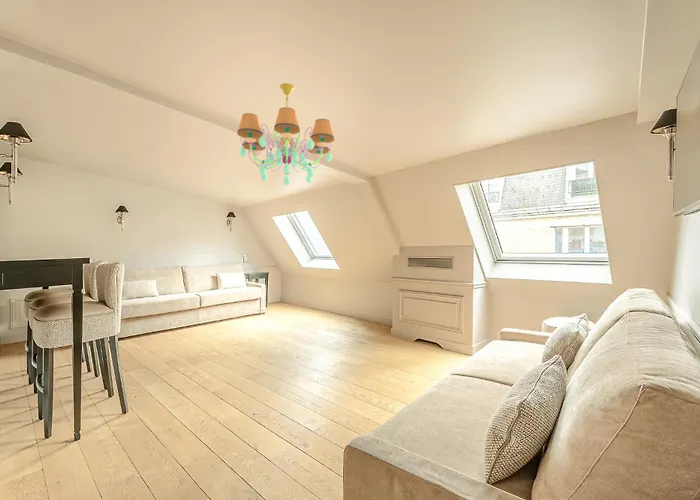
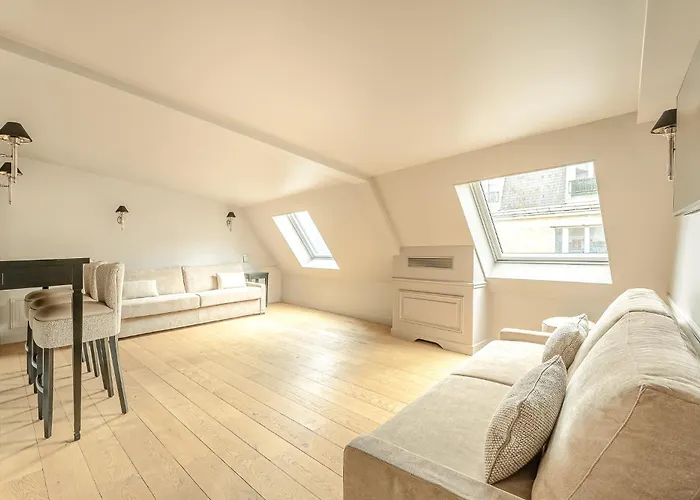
- chandelier (287, 136)
